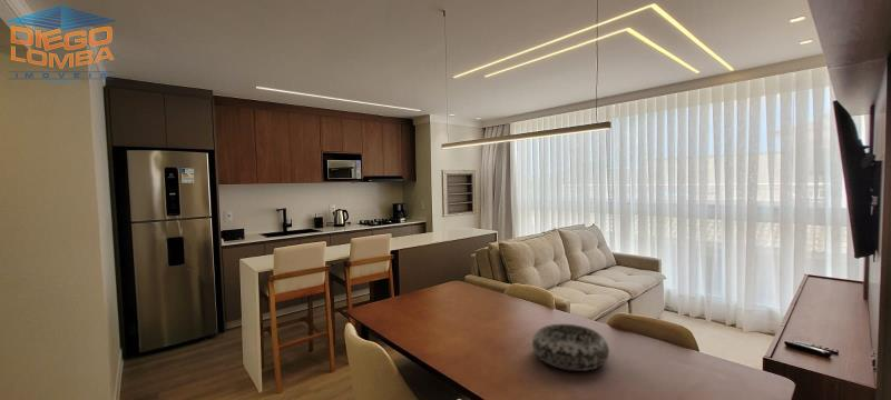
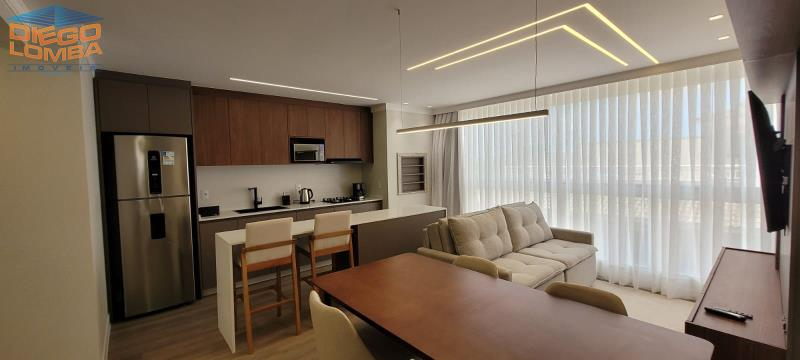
- decorative bowl (569, 346)
